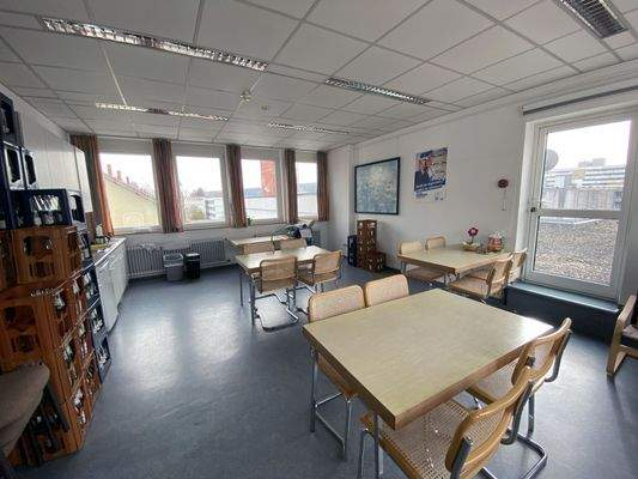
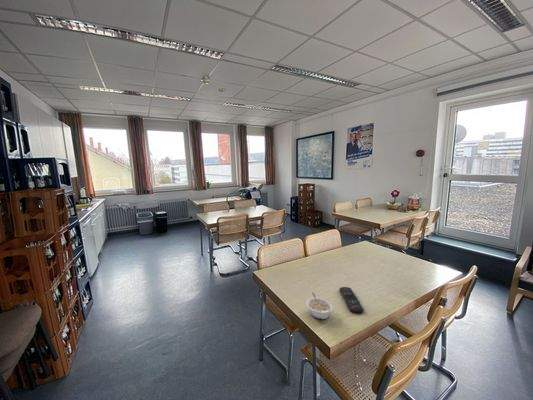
+ legume (318, 307)
+ remote control (350, 298)
